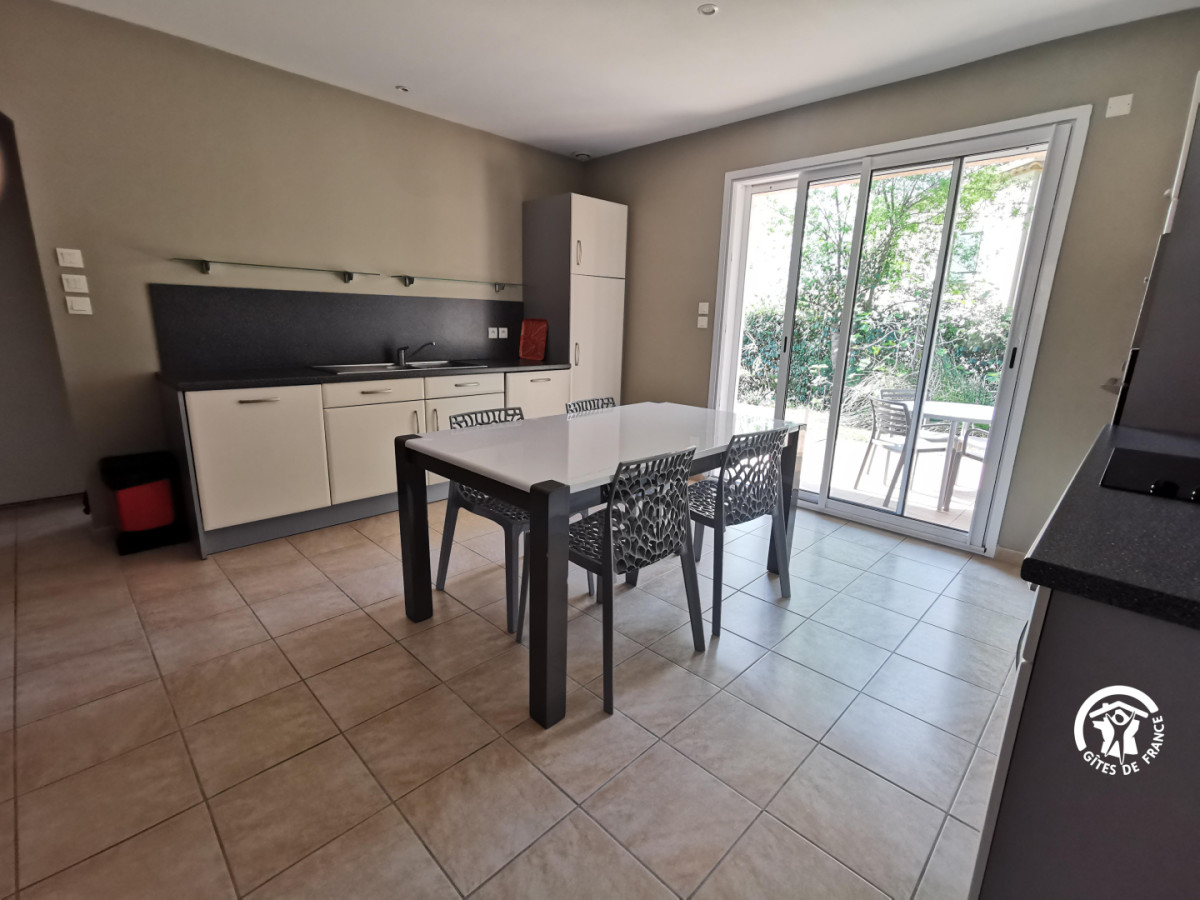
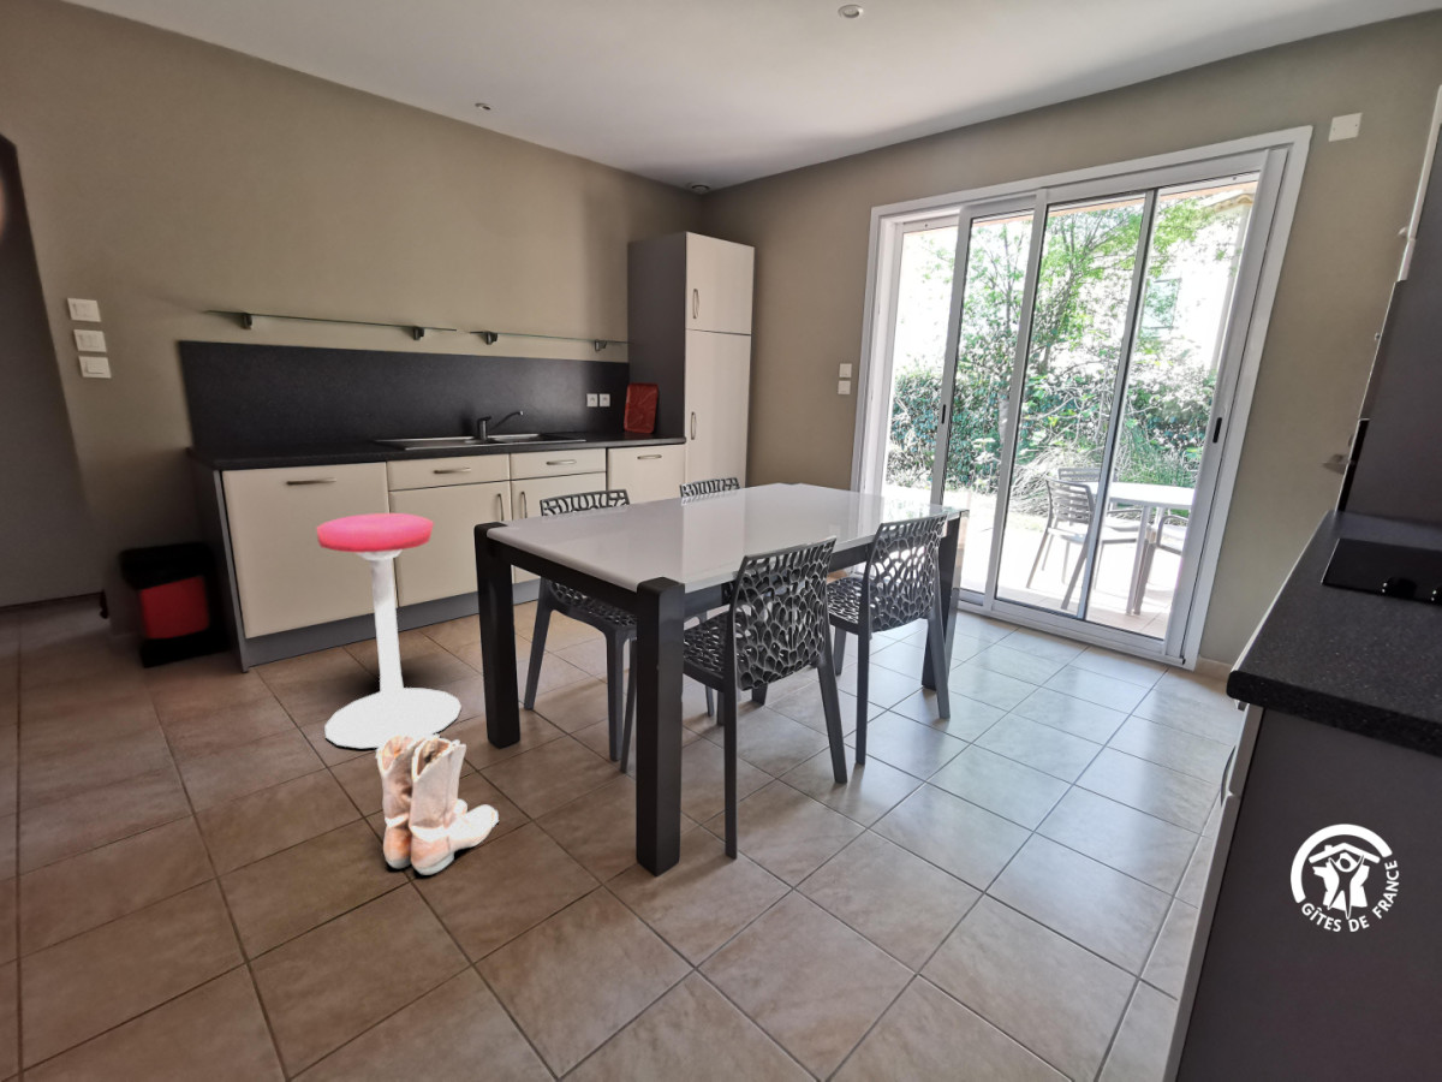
+ boots (440, 783)
+ stool (387, 622)
